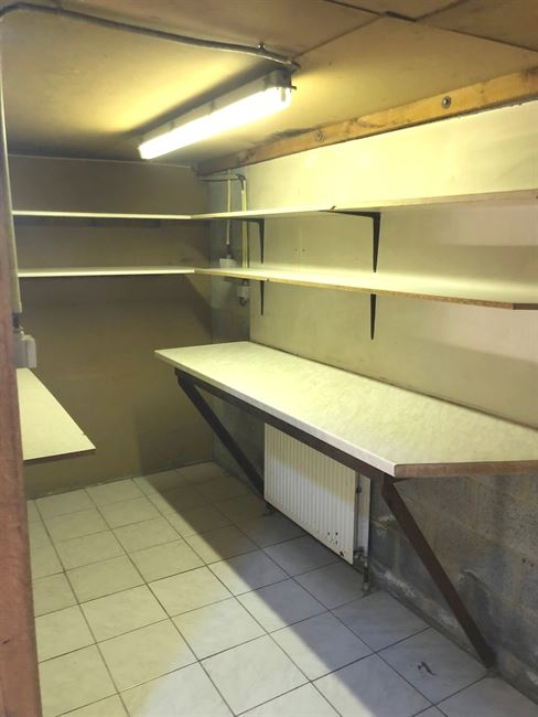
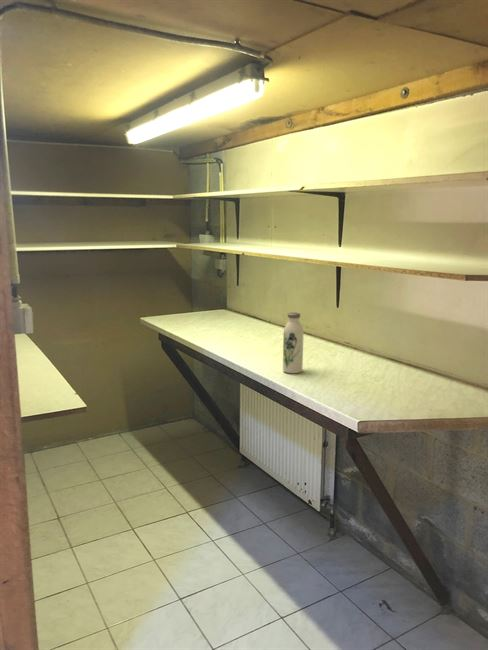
+ water bottle (293, 342)
